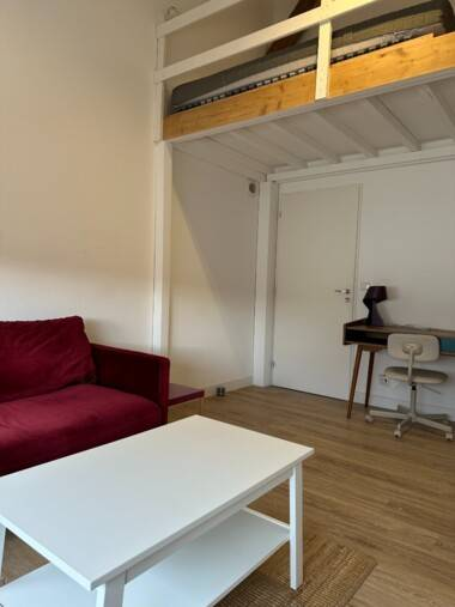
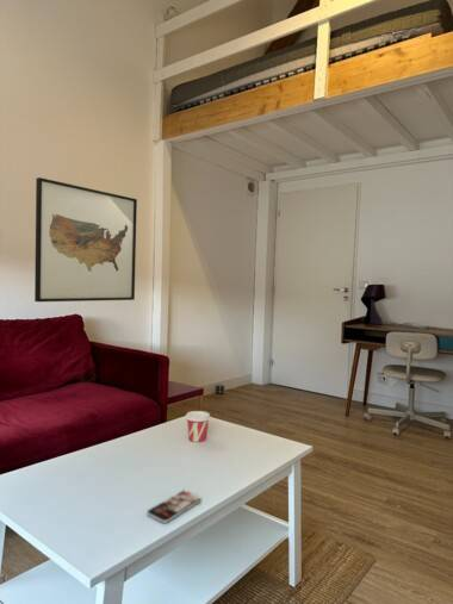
+ smartphone (174, 503)
+ wall art (91, 245)
+ cup (197, 425)
